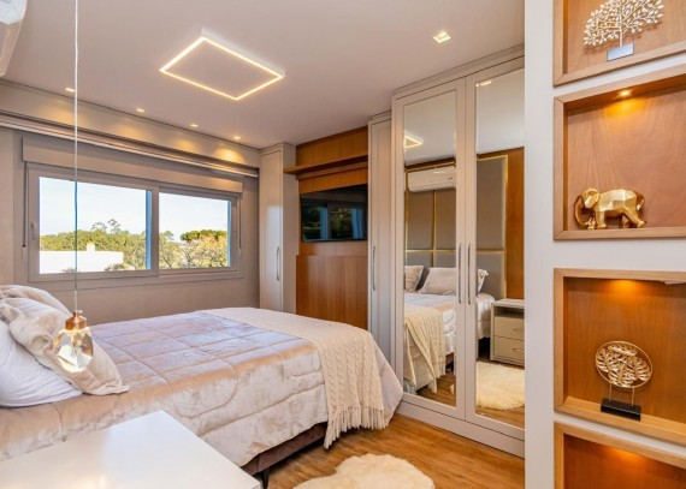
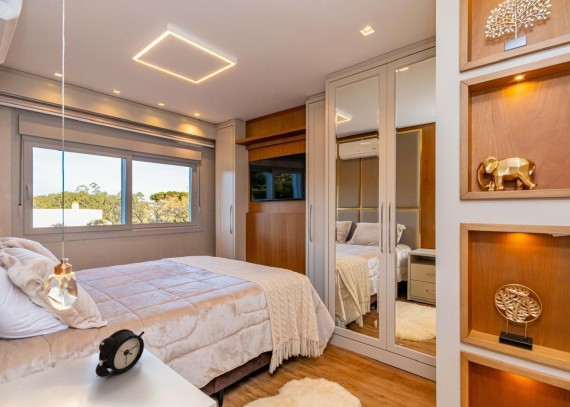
+ alarm clock (121, 350)
